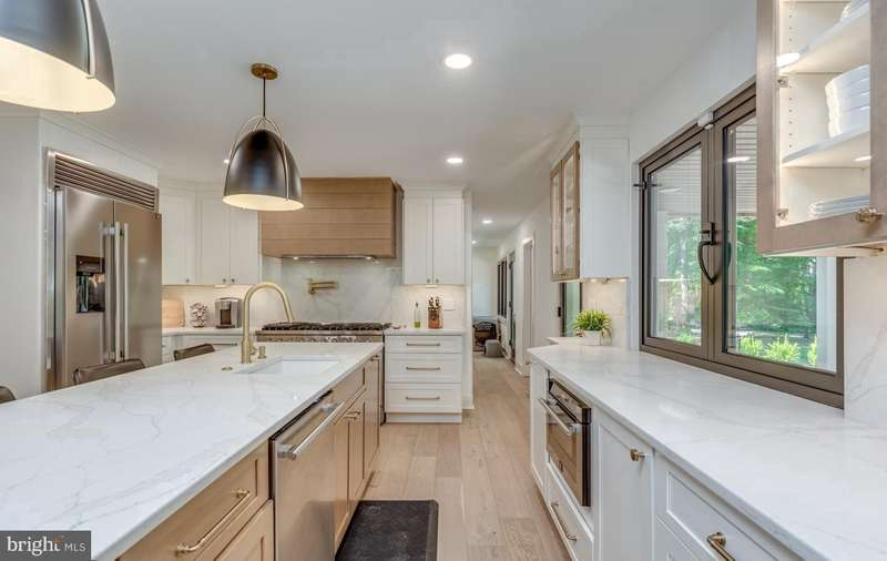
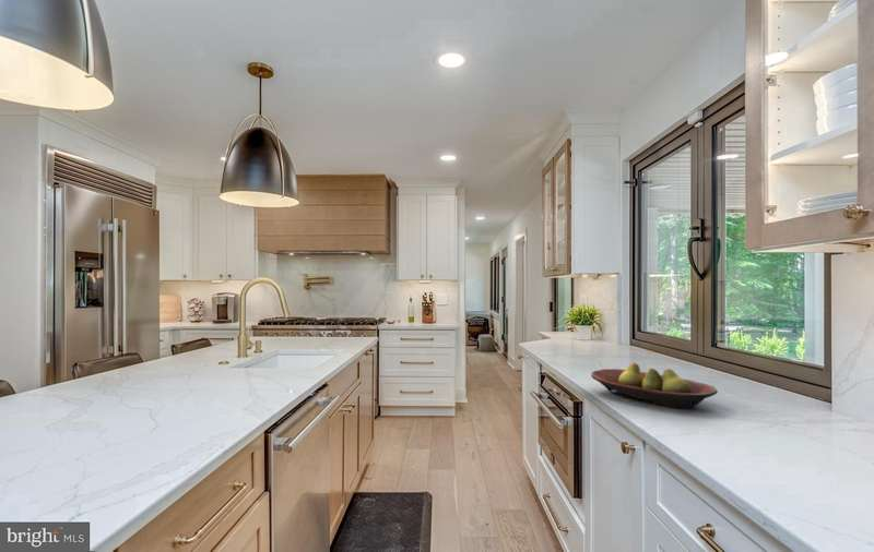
+ fruit bowl (649, 382)
